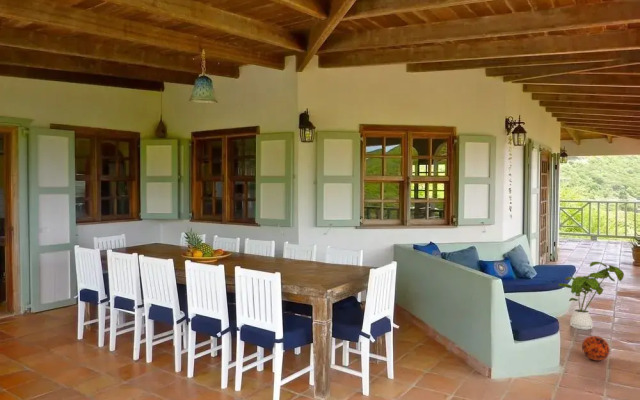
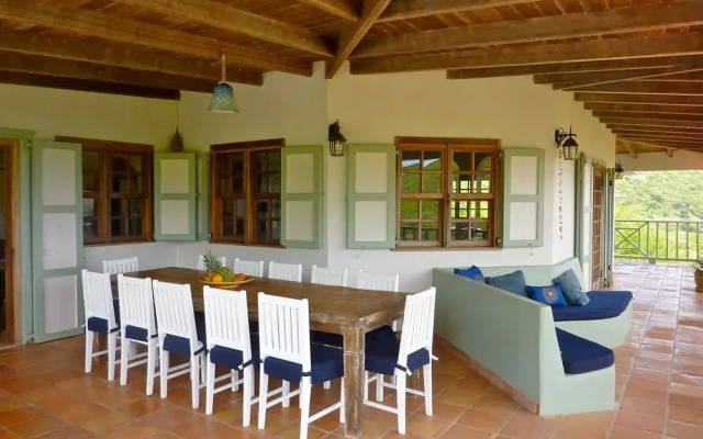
- decorative ball (595, 348)
- house plant (592, 294)
